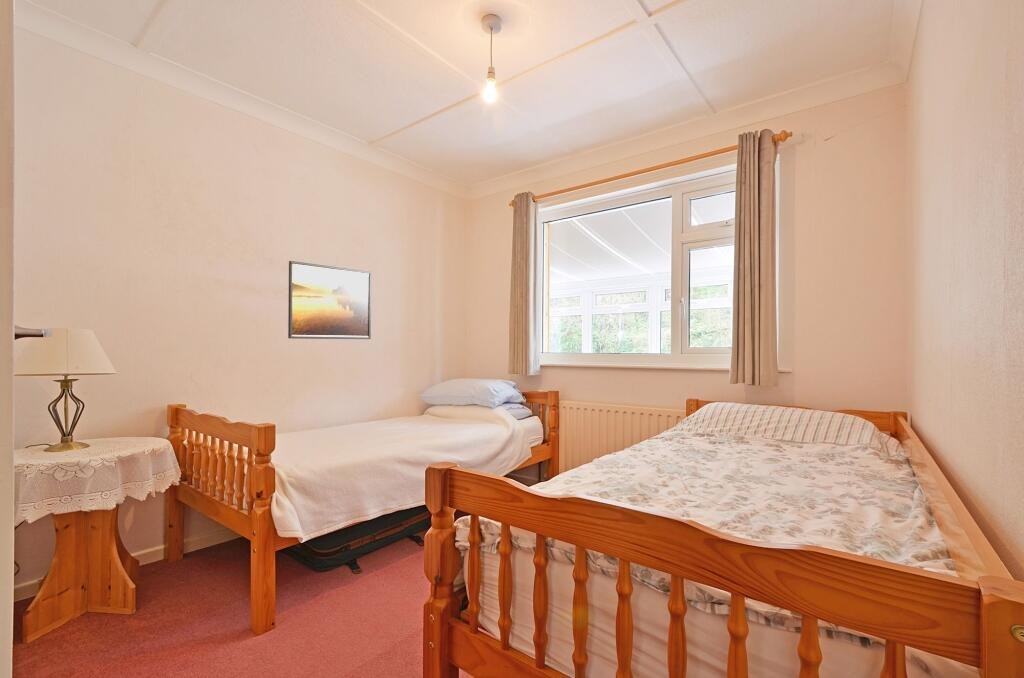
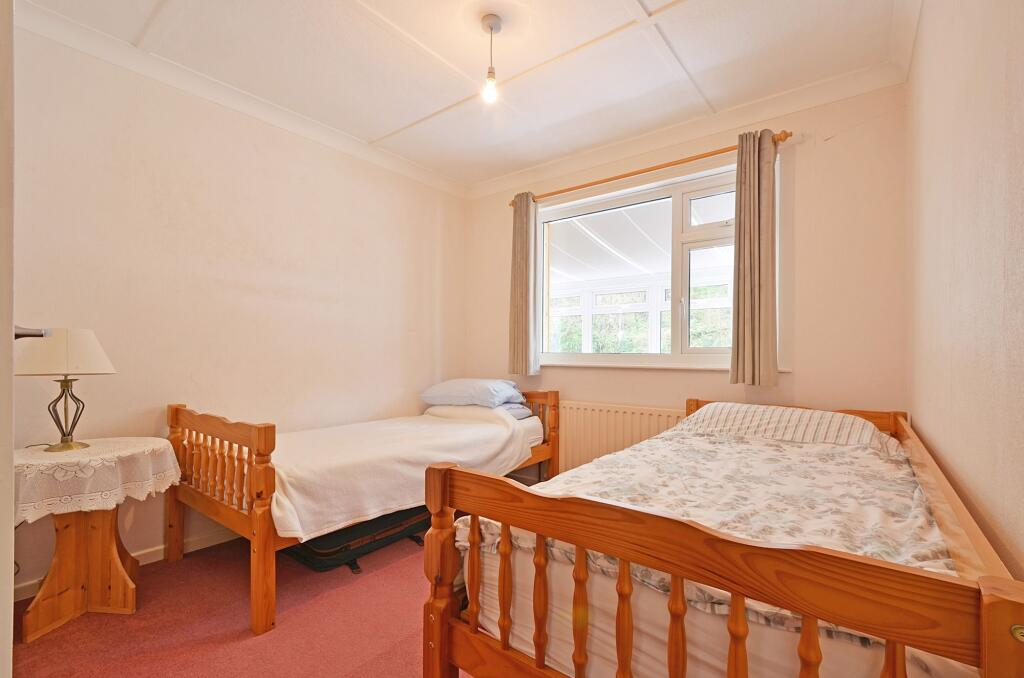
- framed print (332, 302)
